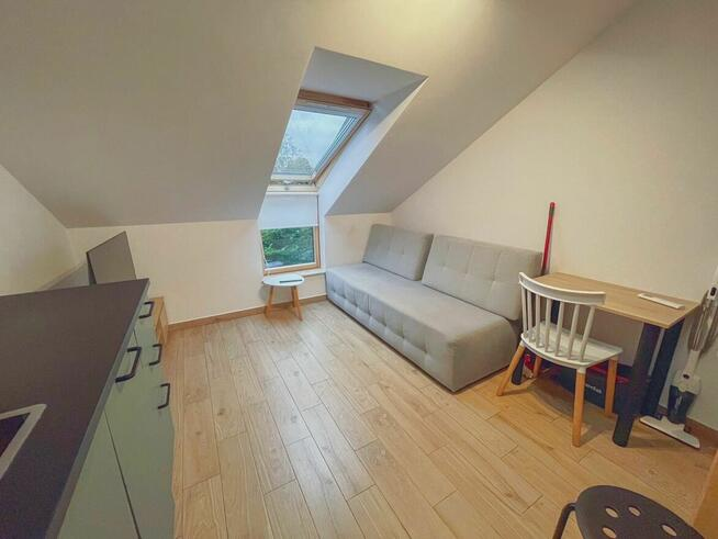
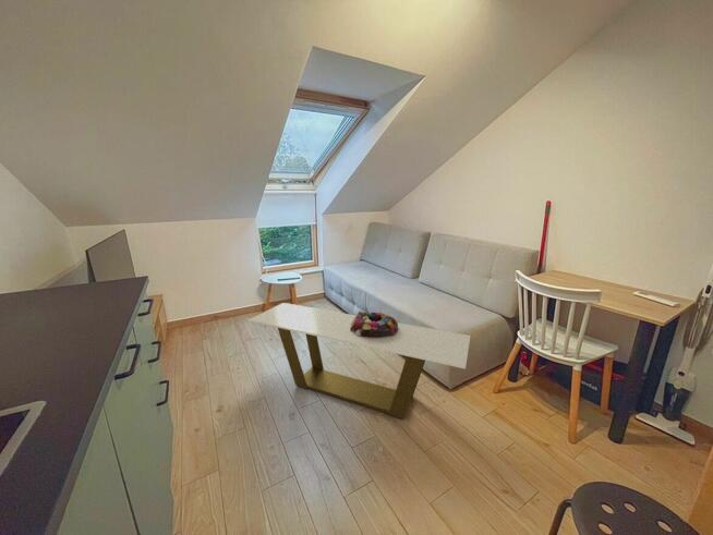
+ coffee table (356, 344)
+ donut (374, 321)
